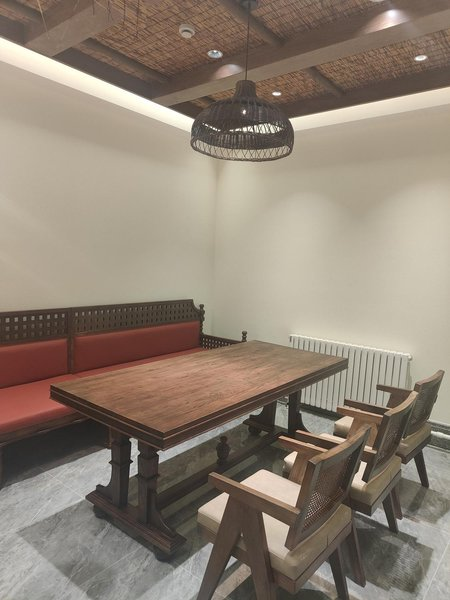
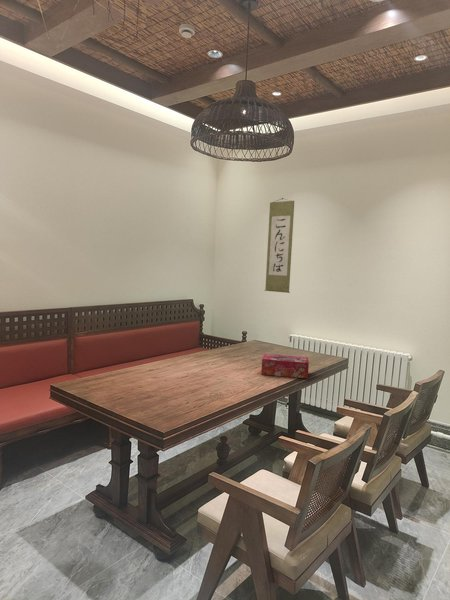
+ tissue box (284, 365)
+ wall scroll (279, 245)
